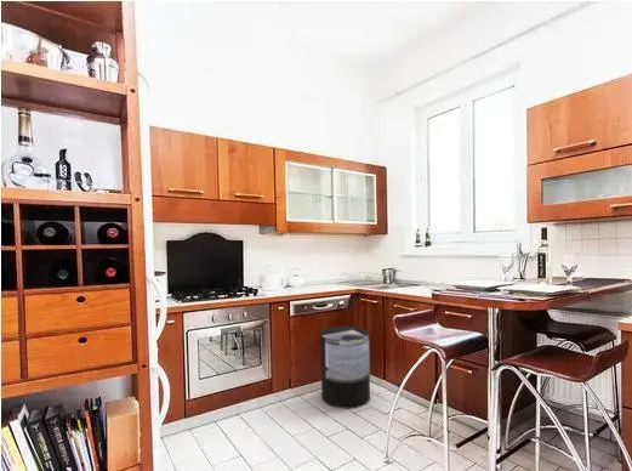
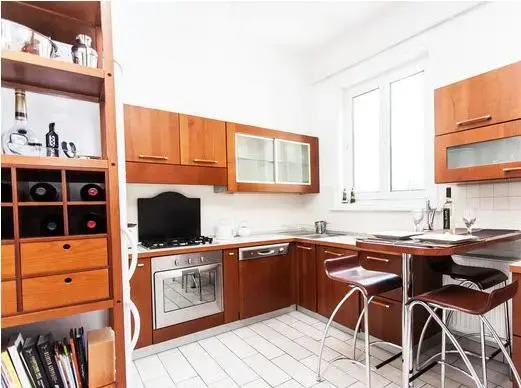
- trash can (345, 364)
